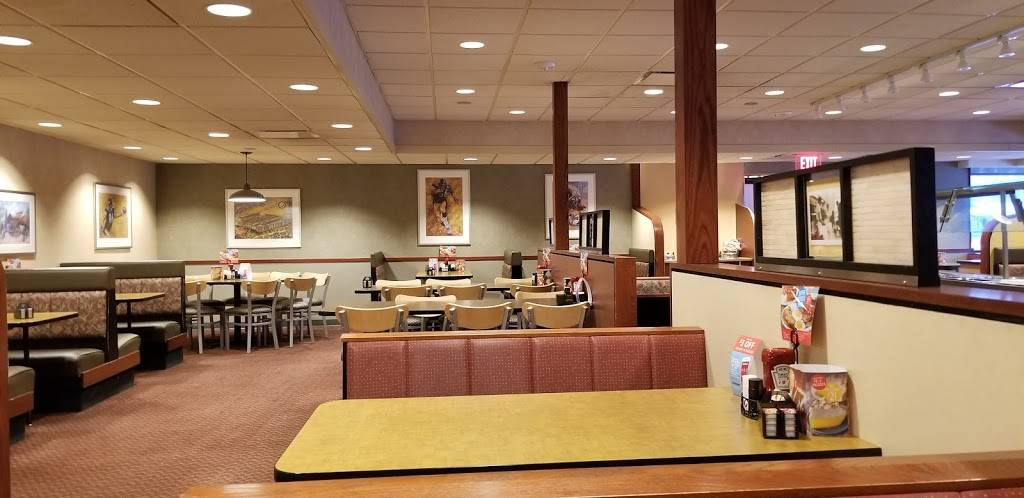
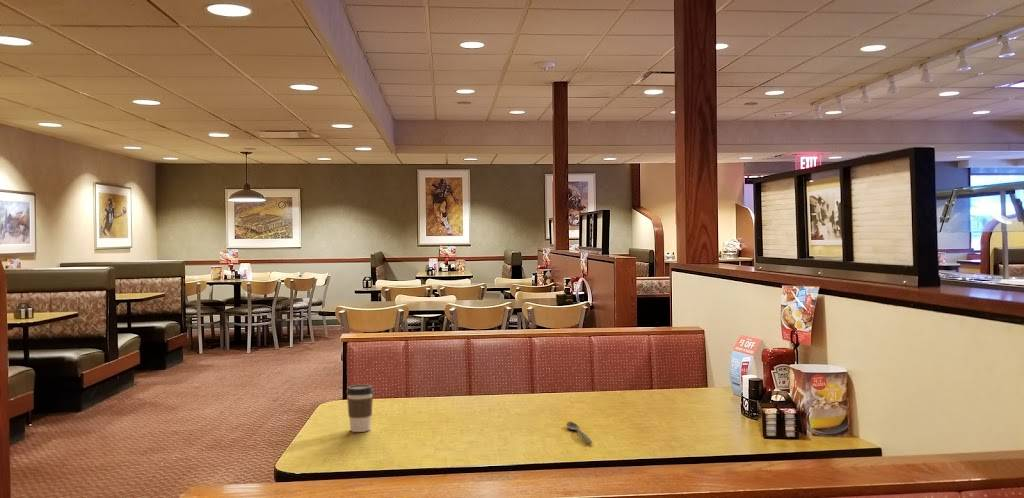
+ spoon (579, 431)
+ coffee cup (360, 408)
